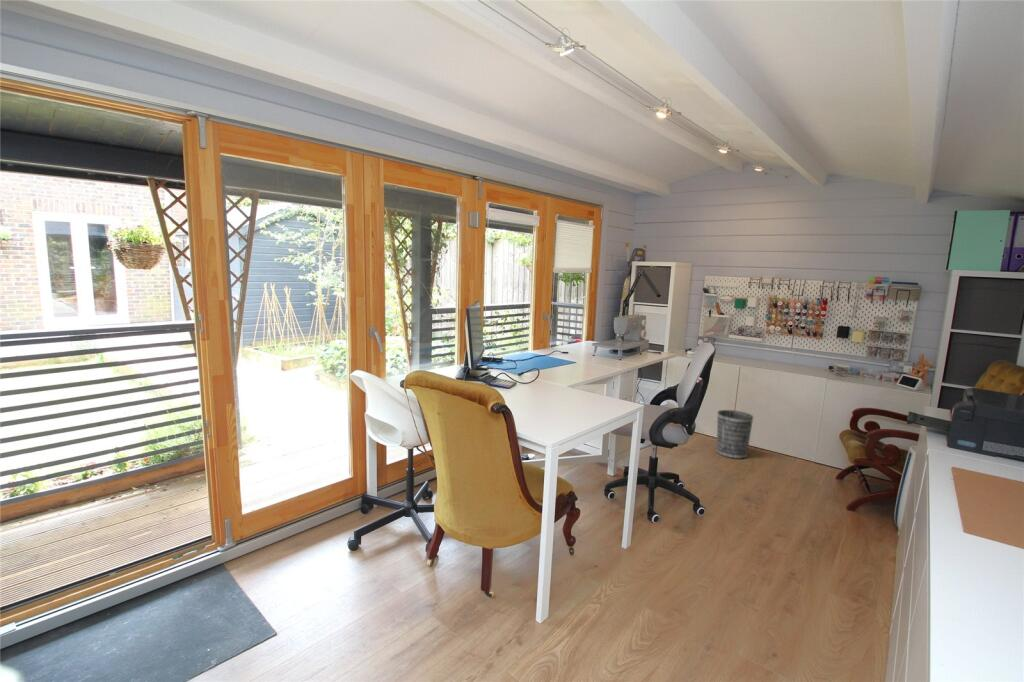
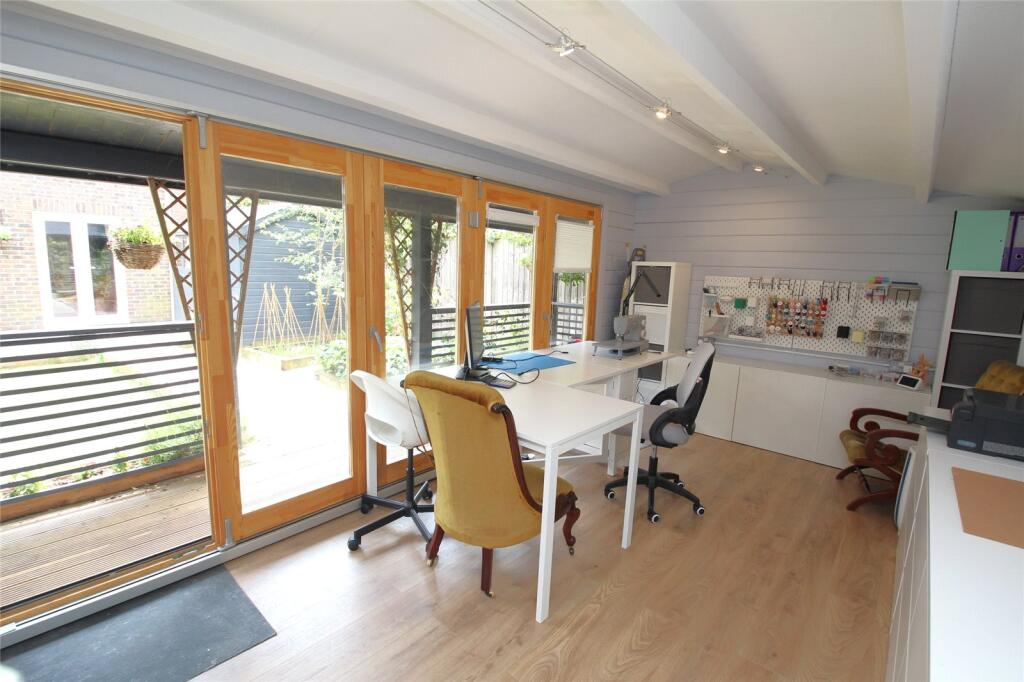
- wastebasket (733, 434)
